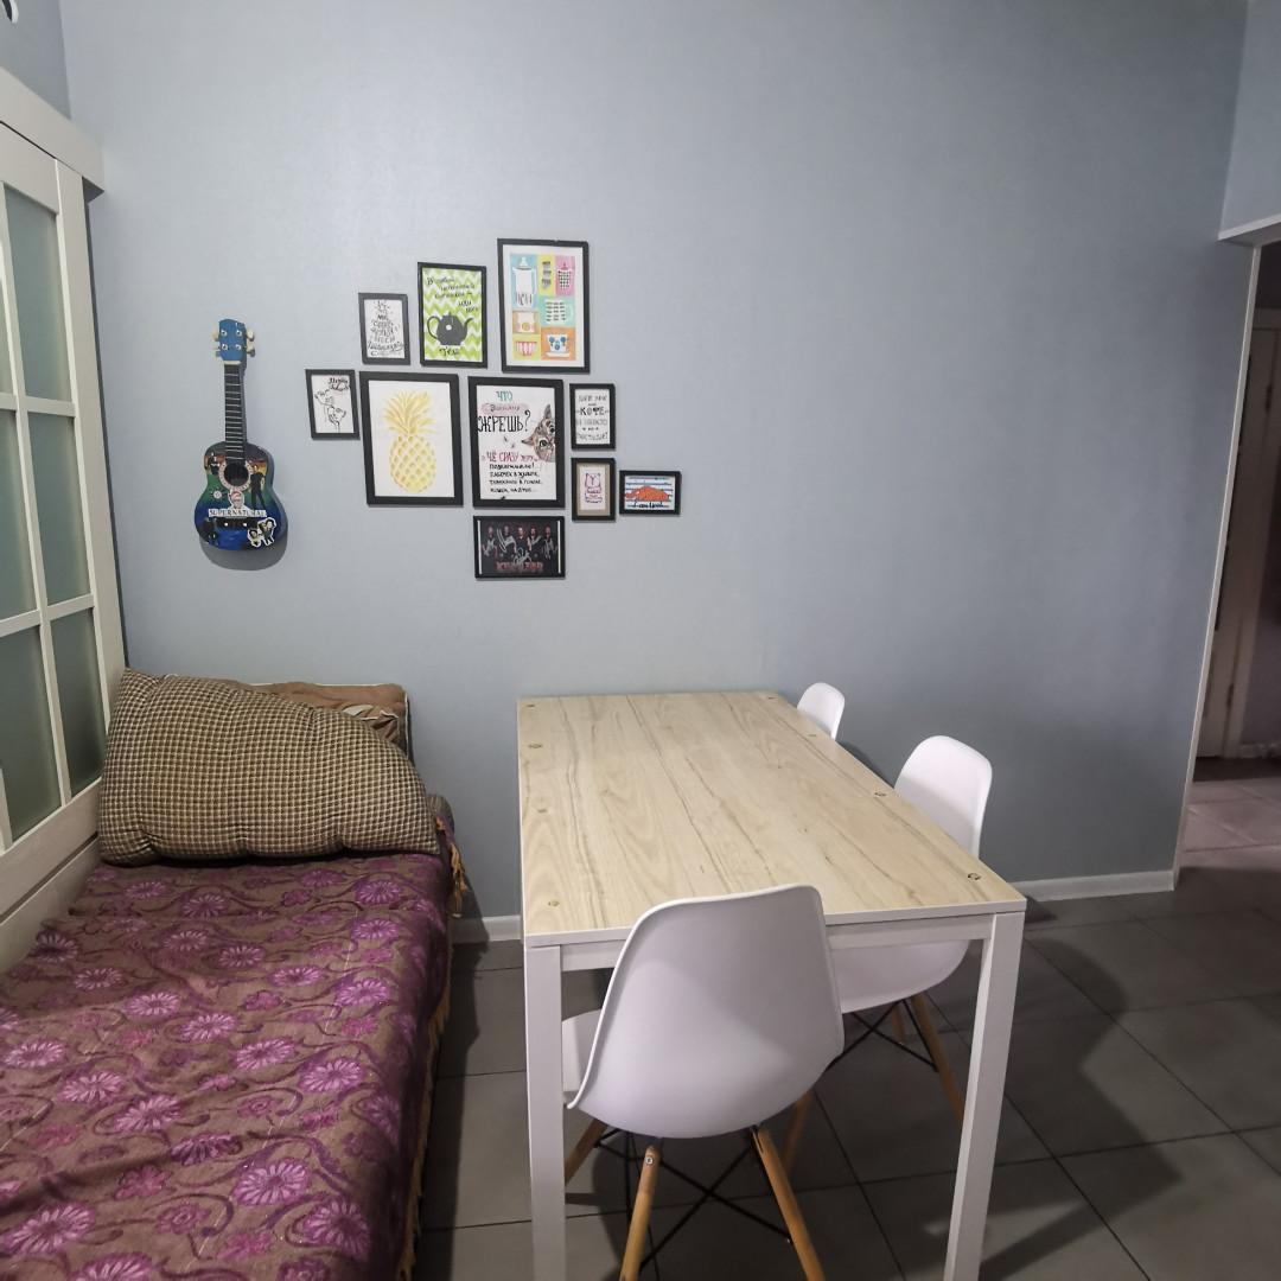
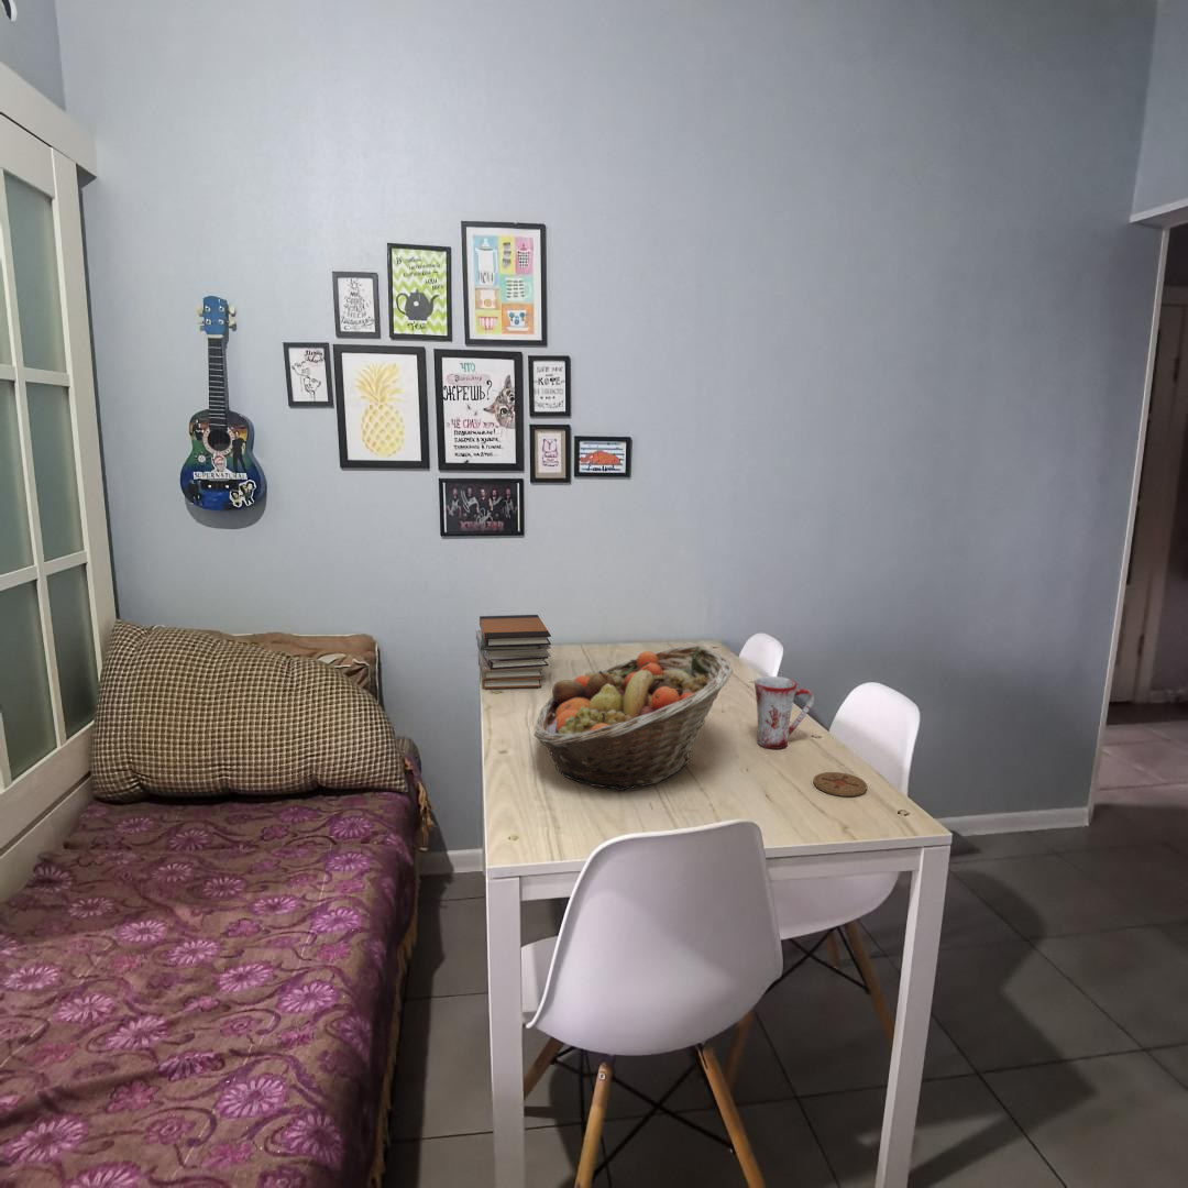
+ fruit basket (631, 707)
+ book stack (512, 649)
+ coaster (839, 783)
+ mug (783, 712)
